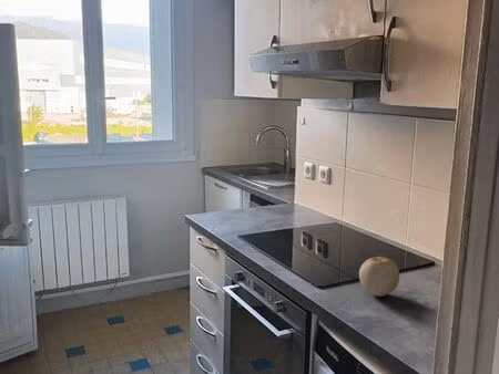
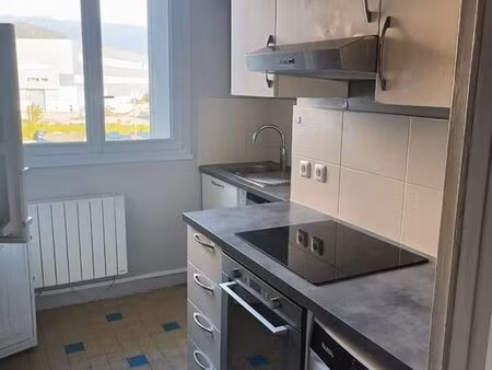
- fruit (378, 277)
